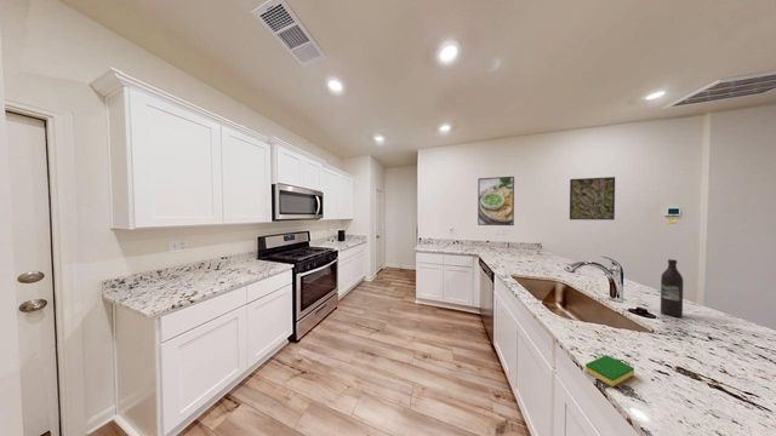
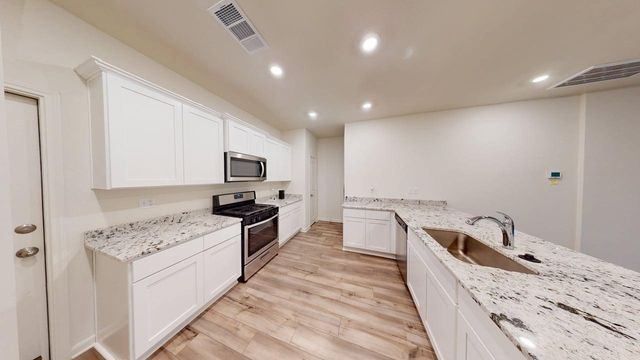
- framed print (590, 199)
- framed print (495, 201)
- wine bottle (672, 286)
- dish sponge (609, 369)
